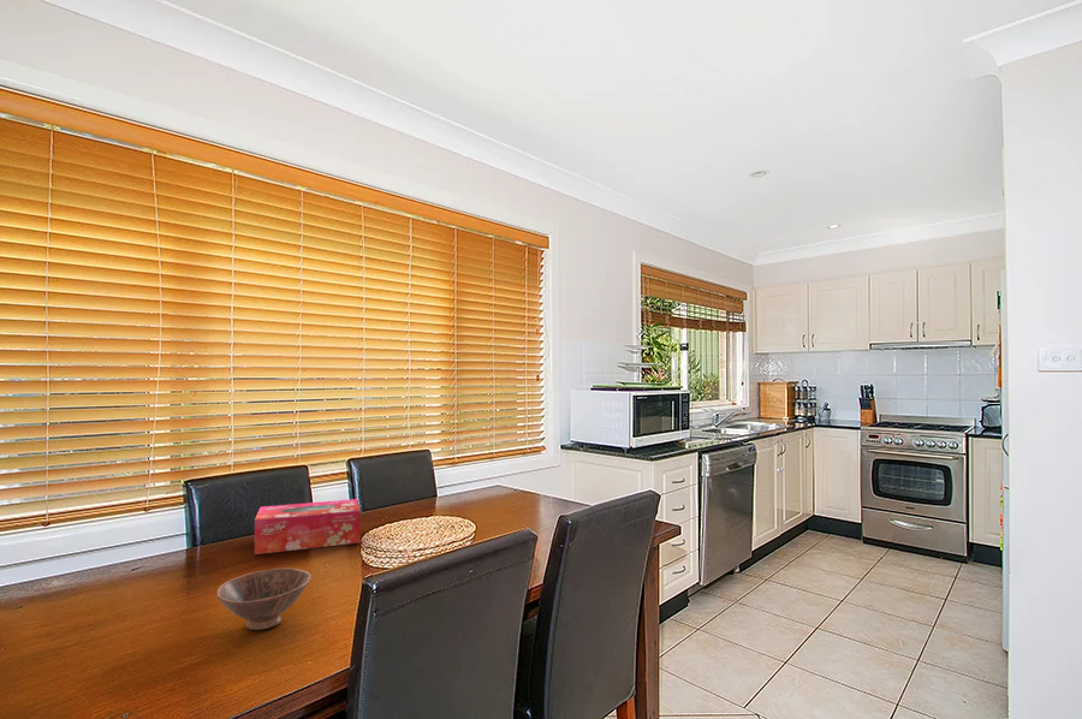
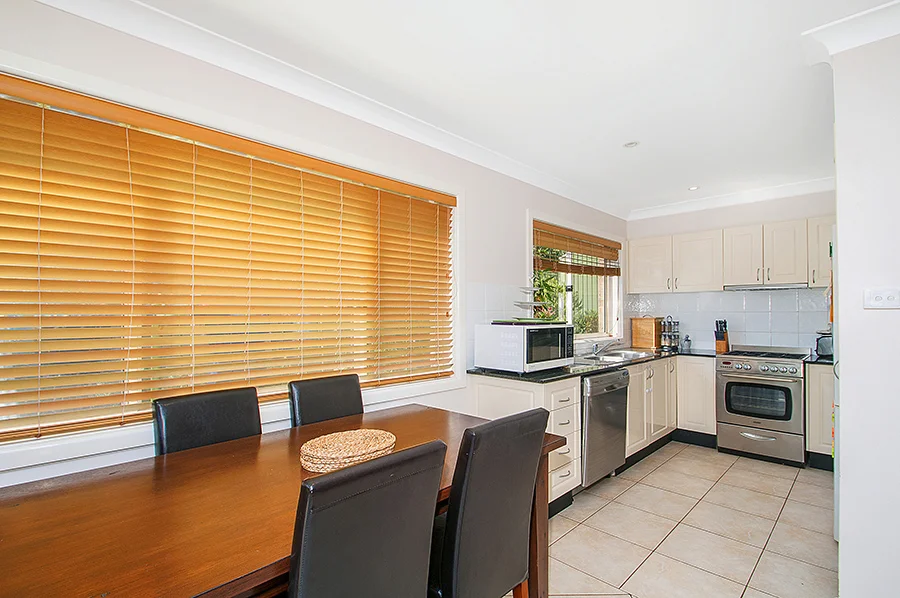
- bowl (264, 602)
- tissue box (309, 524)
